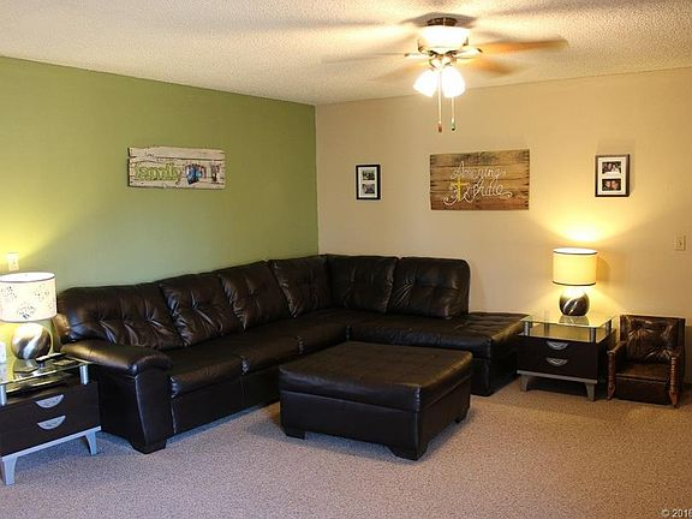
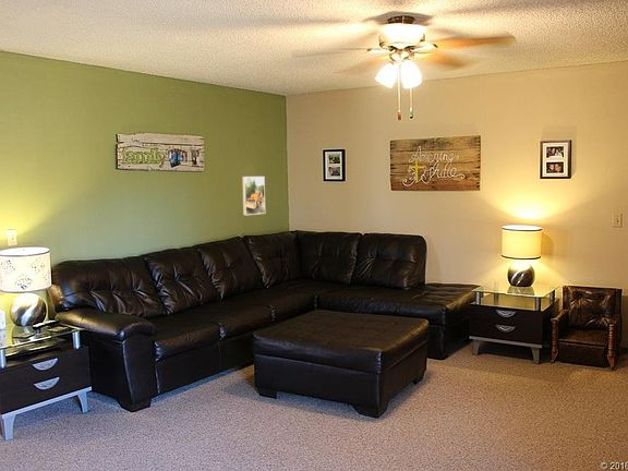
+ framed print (254, 195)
